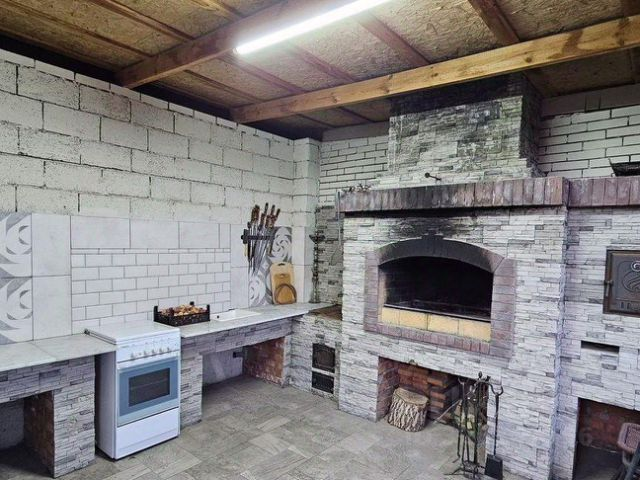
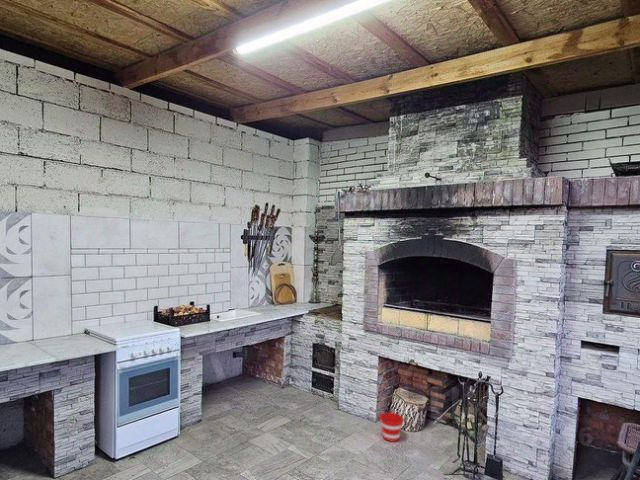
+ bucket (391, 422)
